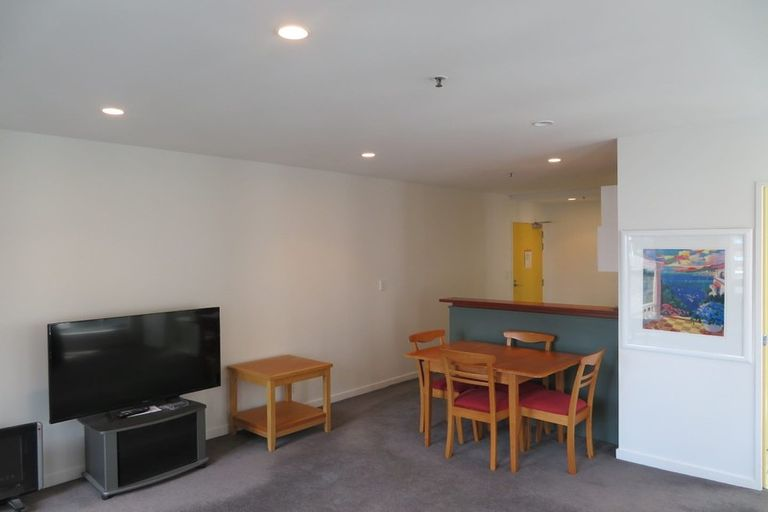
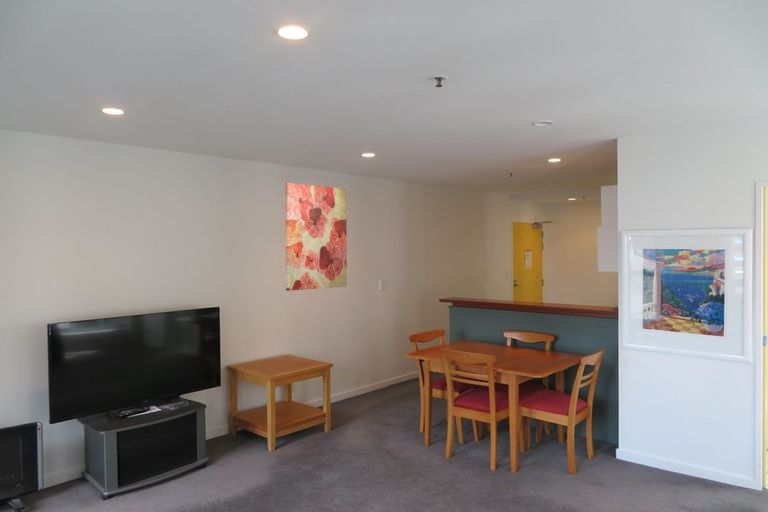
+ wall art (317, 237)
